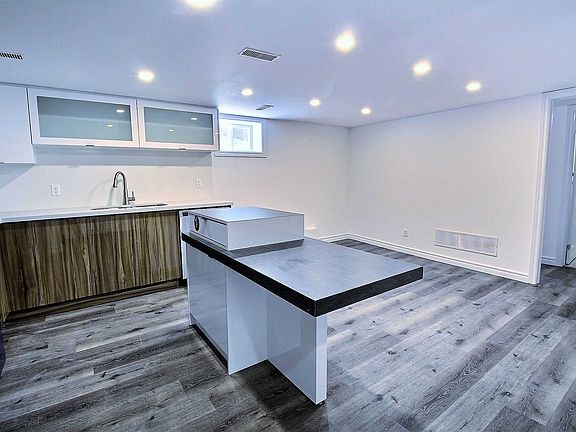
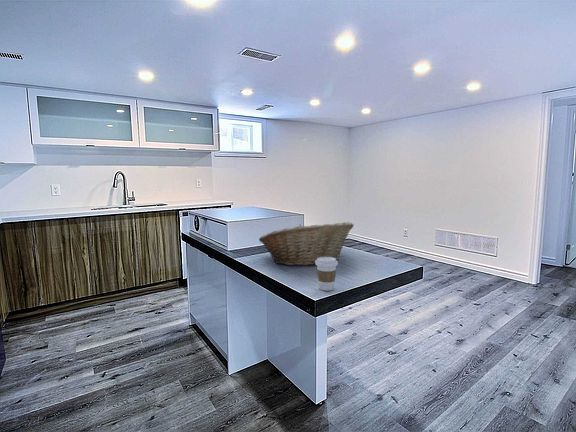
+ fruit basket (307, 240)
+ coffee cup (326, 273)
